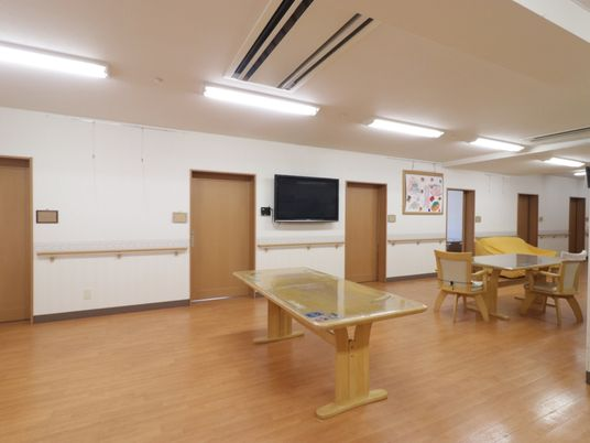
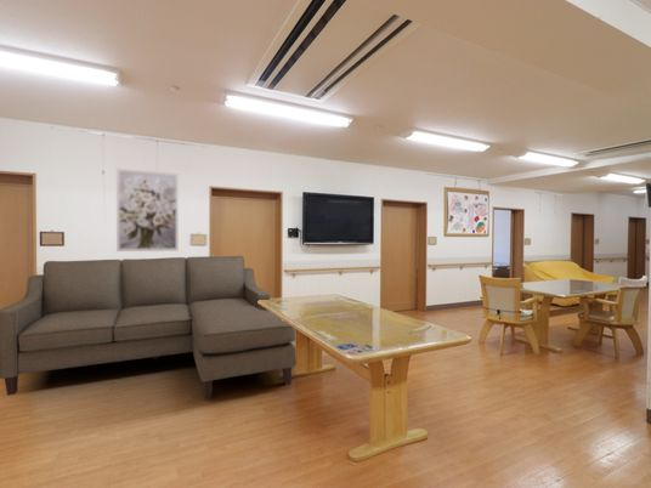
+ sofa (155, 316)
+ wall art (148, 210)
